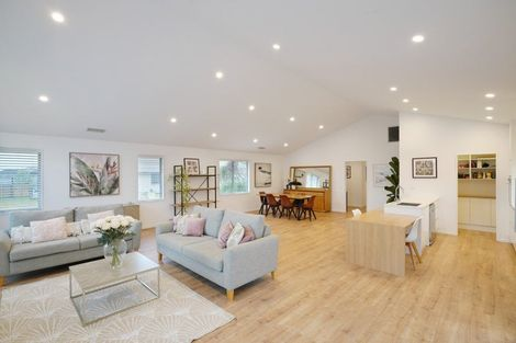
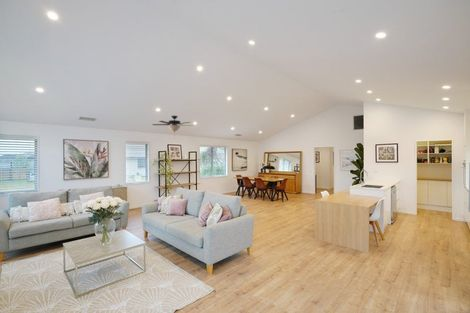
+ ceiling fan (174, 127)
